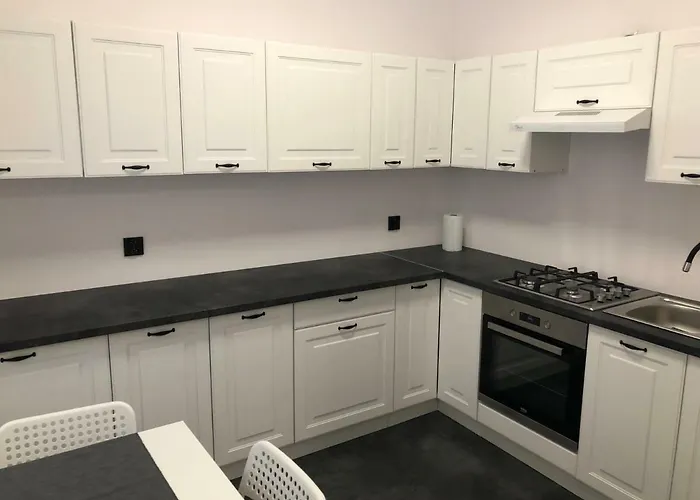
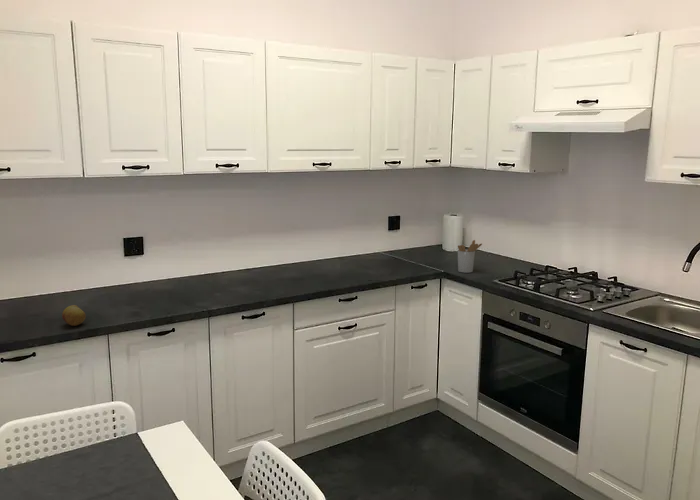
+ utensil holder (469, 256)
+ fruit (73, 315)
